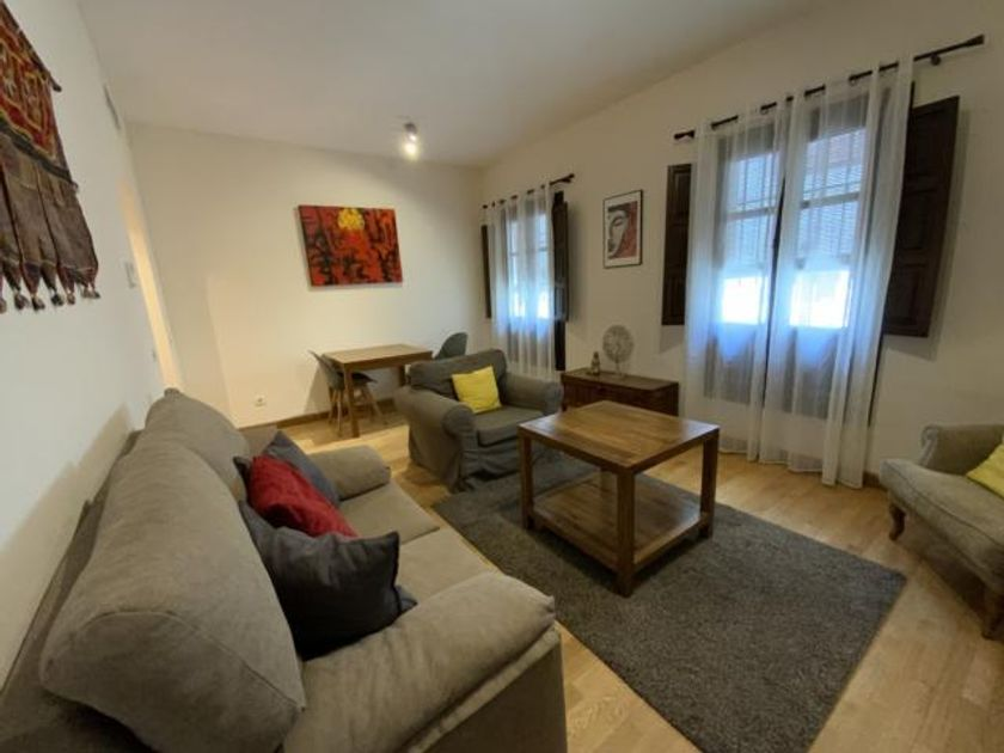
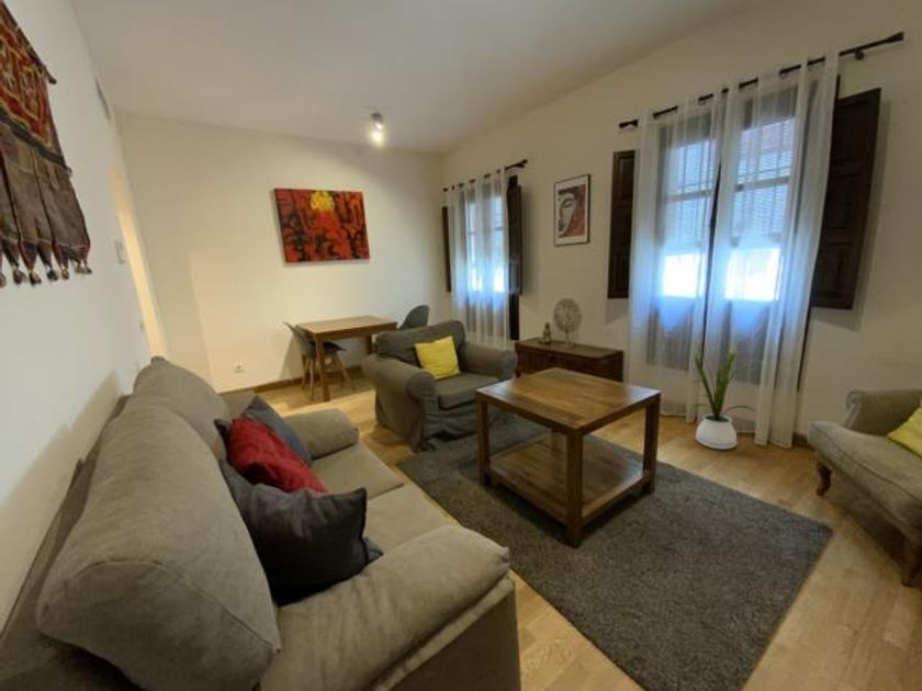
+ house plant (713, 390)
